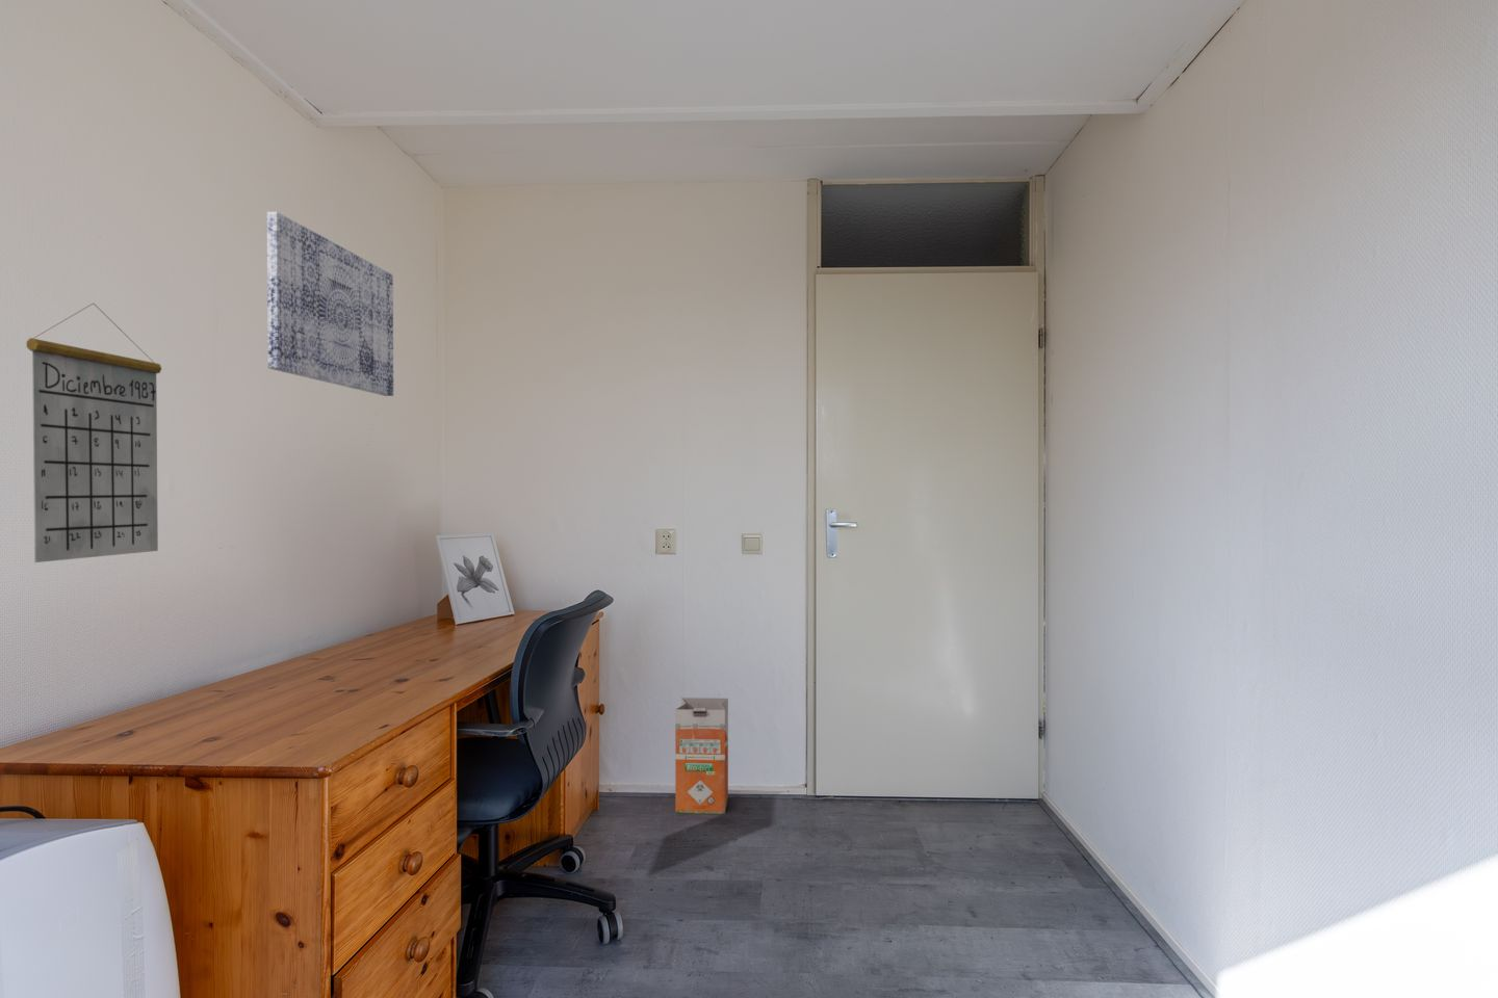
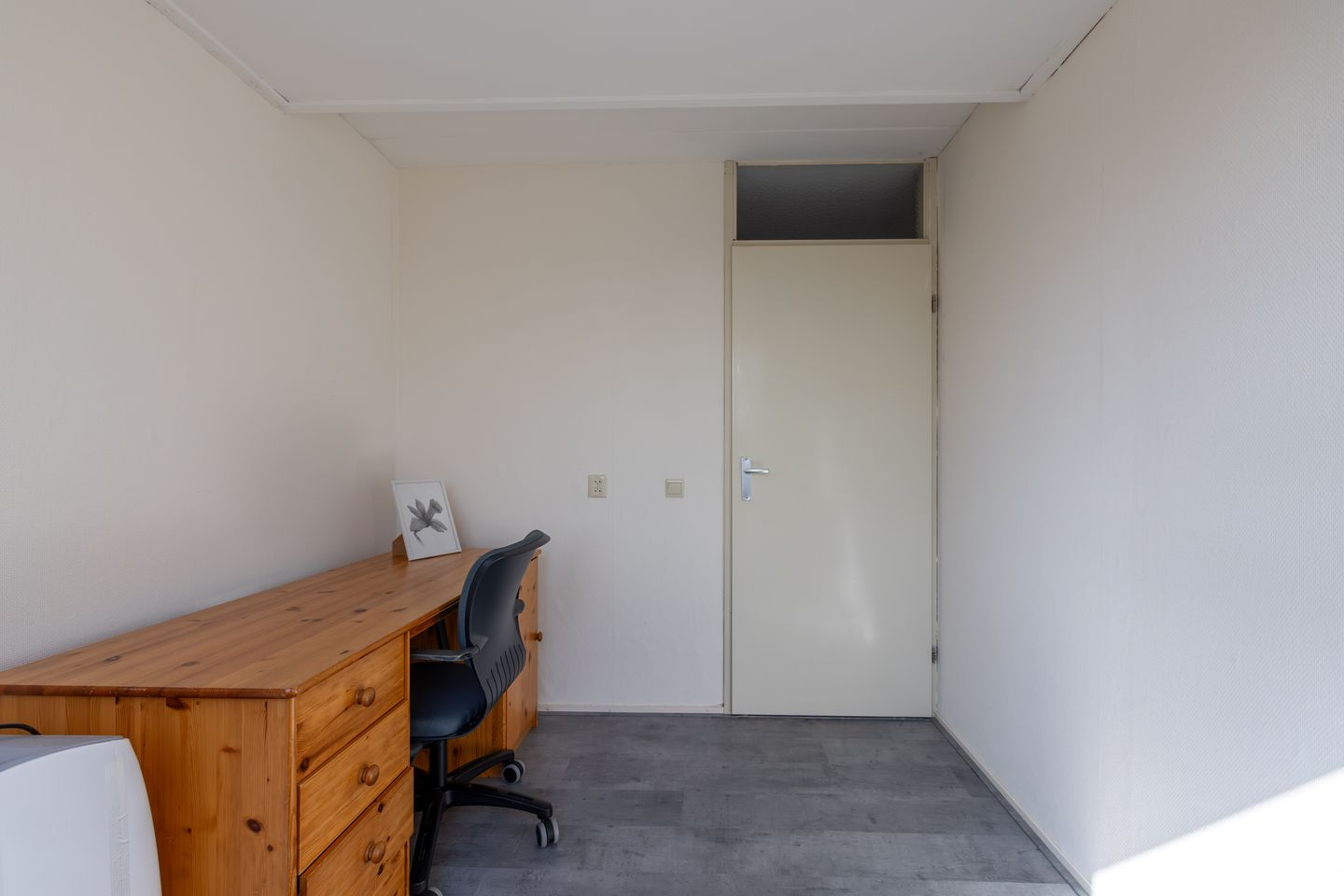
- calendar (100, 429)
- waste bin (701, 753)
- wall art (337, 315)
